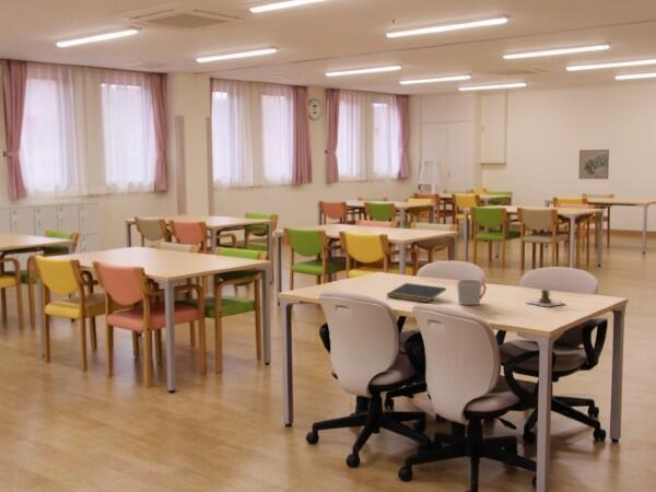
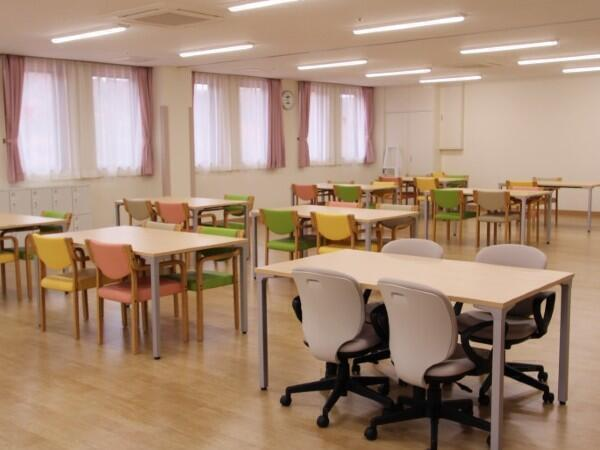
- wall art (594, 164)
- teapot (544, 295)
- mug (472, 292)
- notepad (415, 292)
